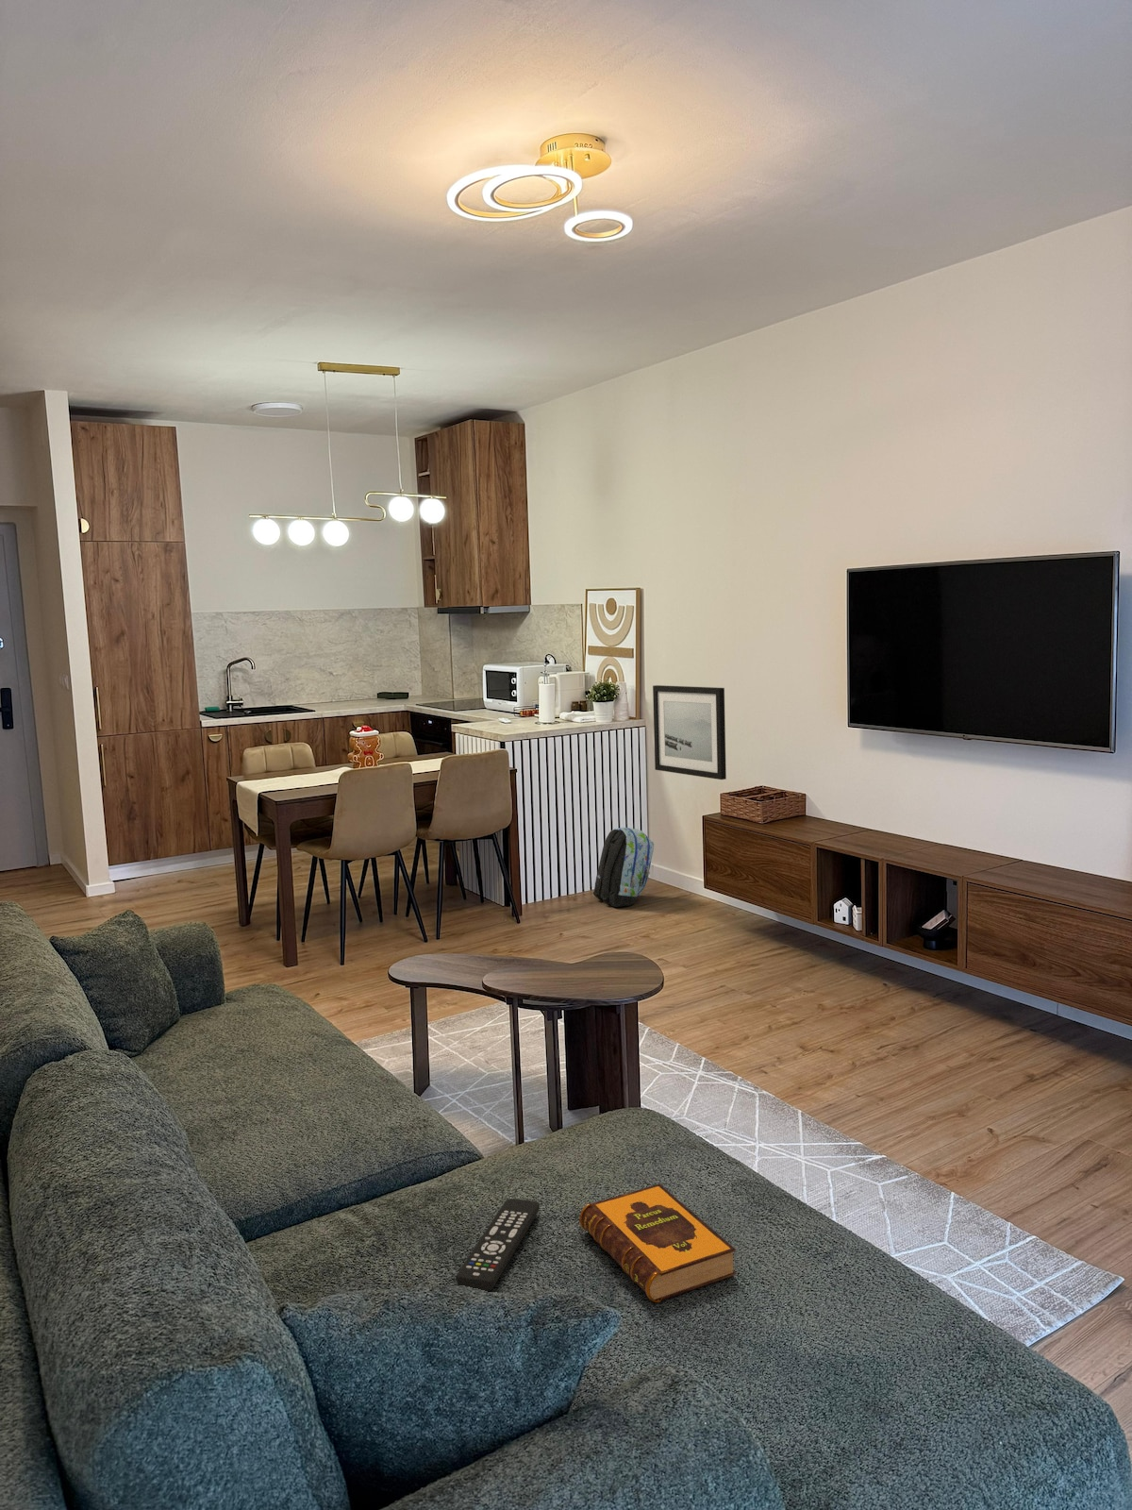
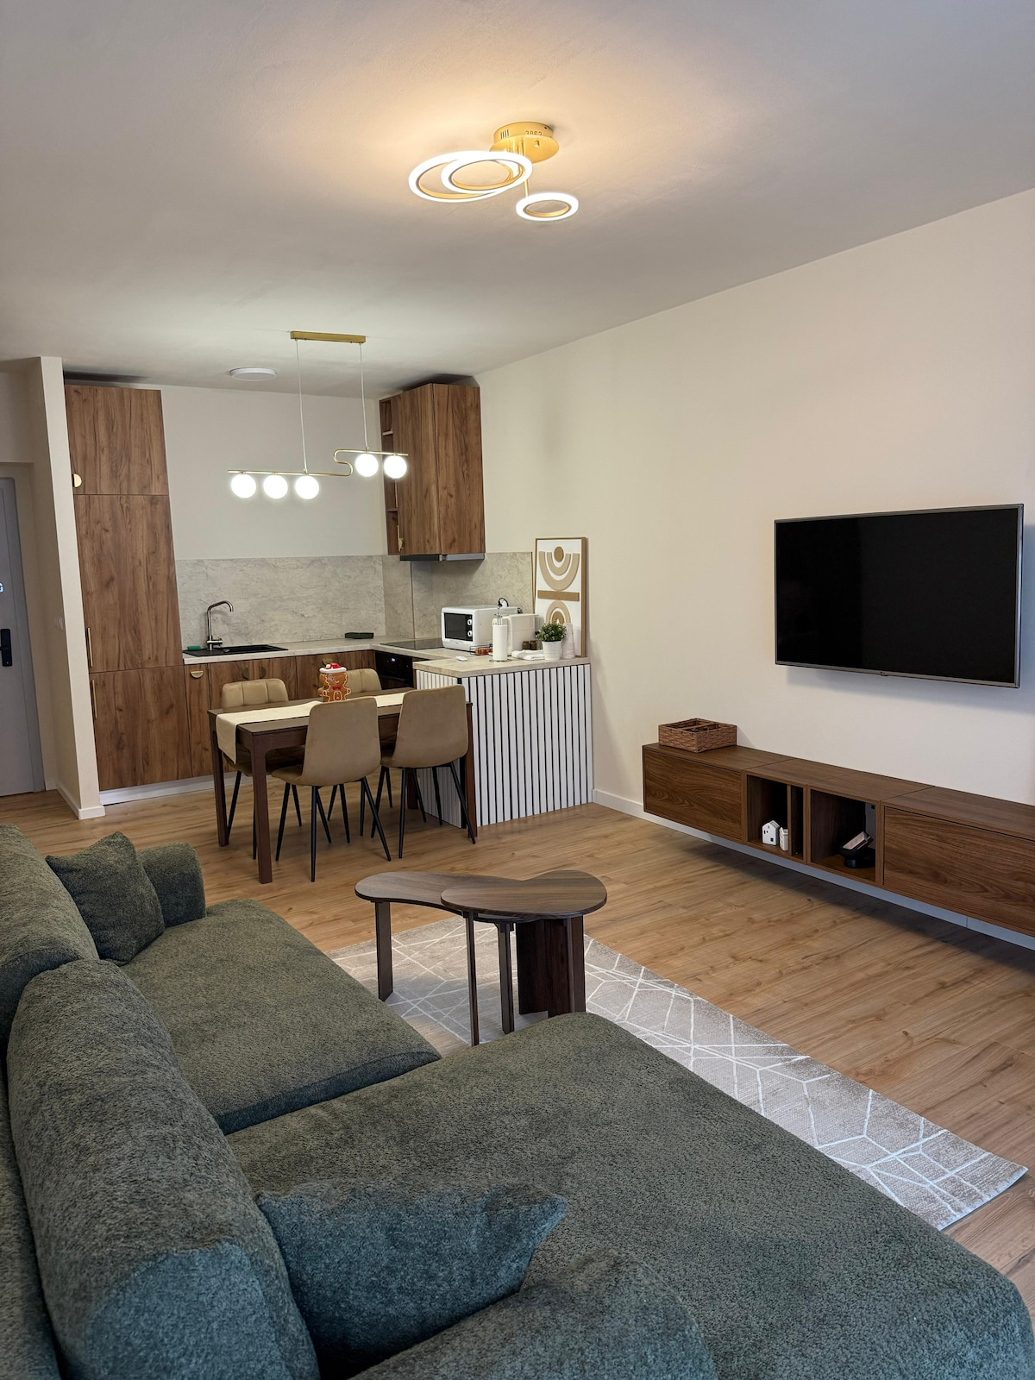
- remote control (499, 1242)
- hardback book (654, 1239)
- backpack (623, 863)
- wall art (687, 730)
